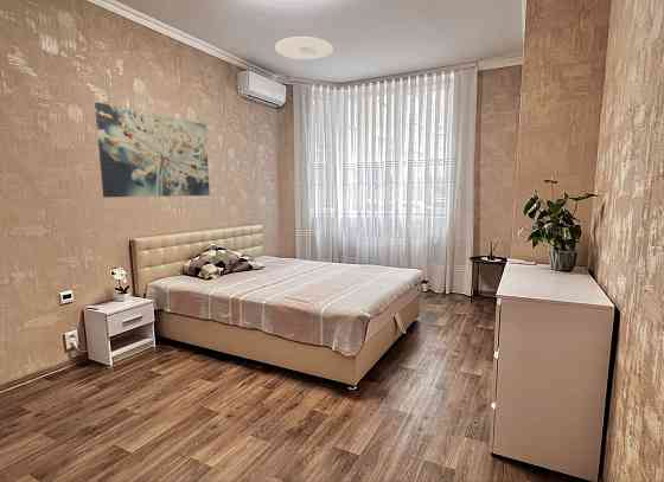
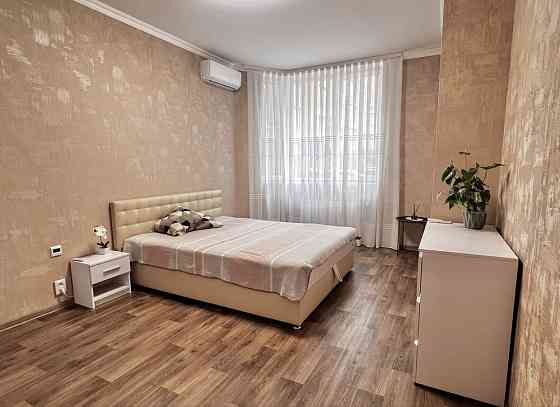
- wall art (160, 156)
- ceiling light (304, 45)
